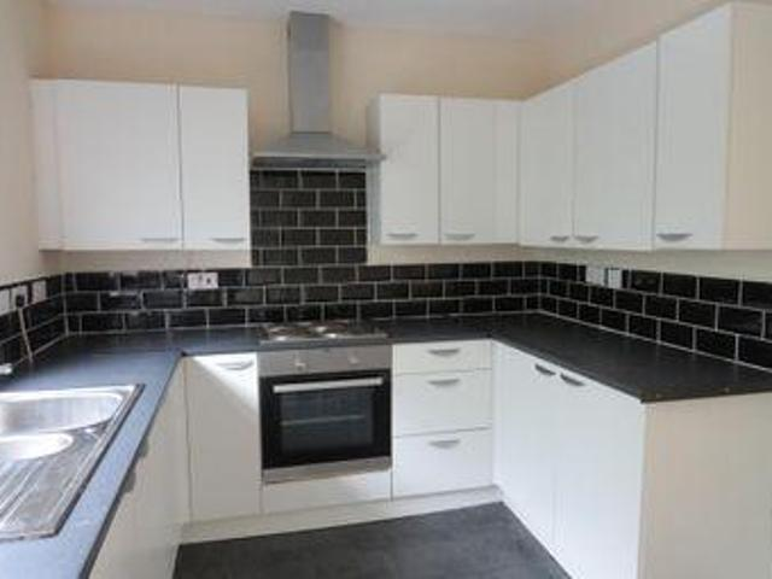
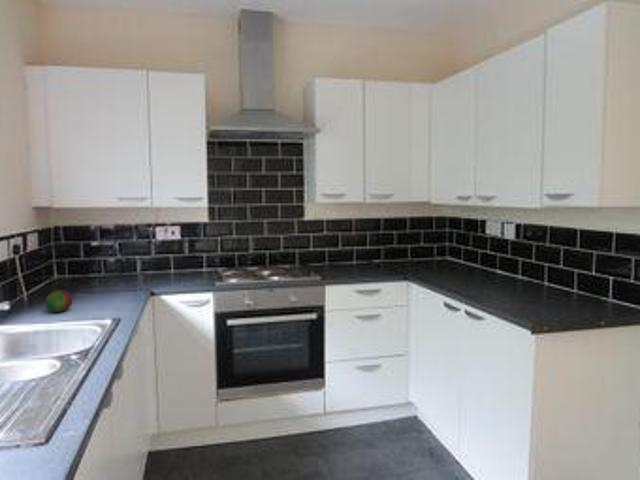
+ fruit (59, 301)
